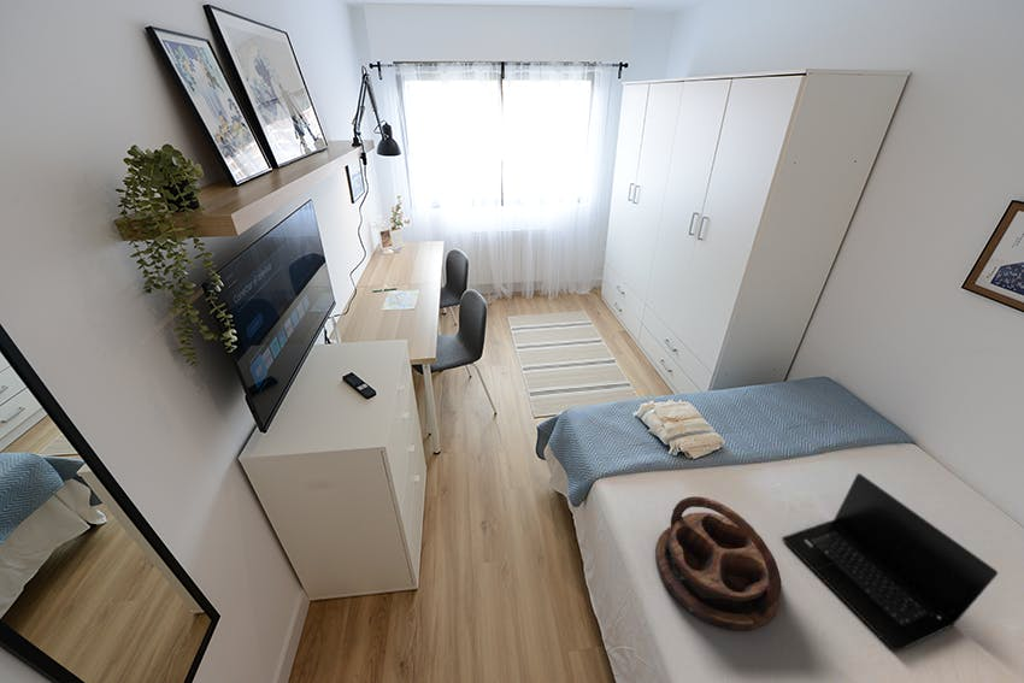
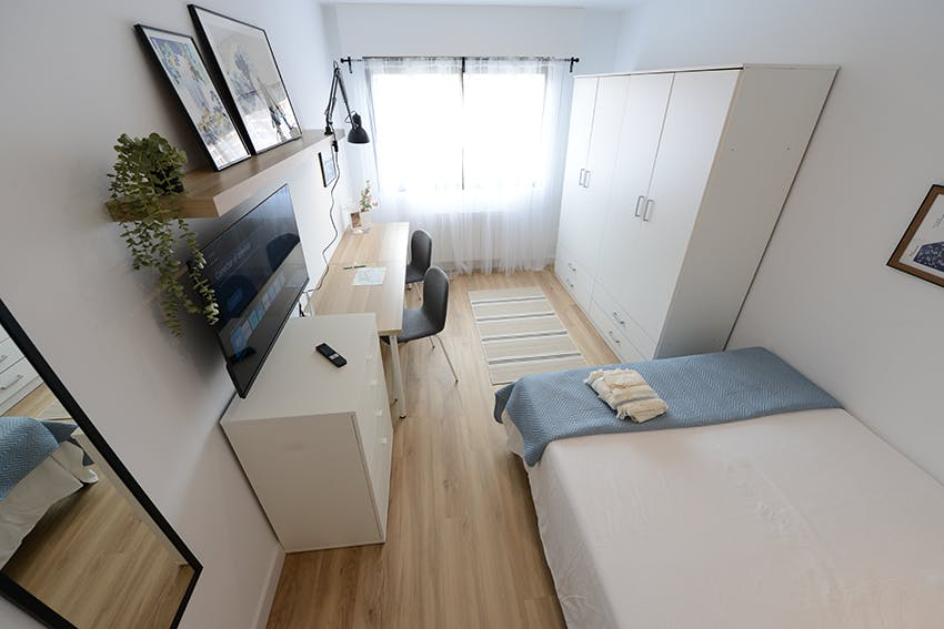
- serving tray (723, 542)
- laptop (875, 553)
